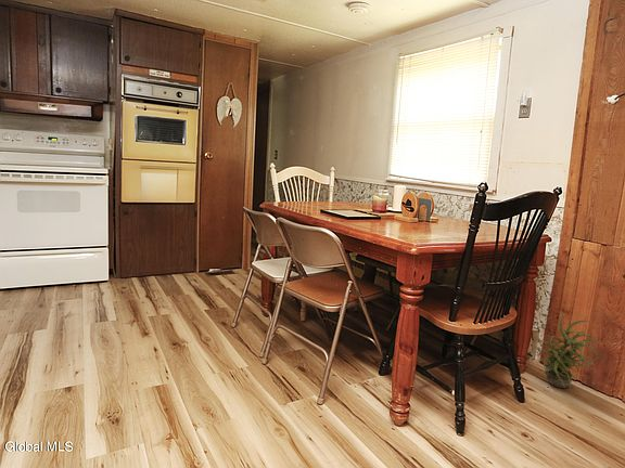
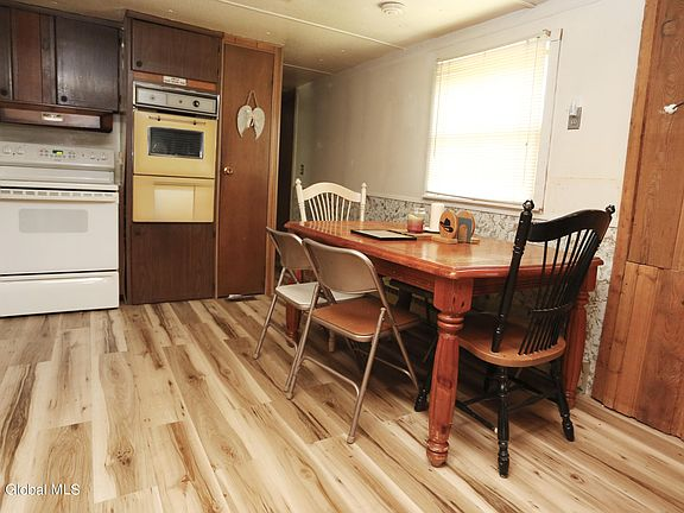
- potted plant (567, 352)
